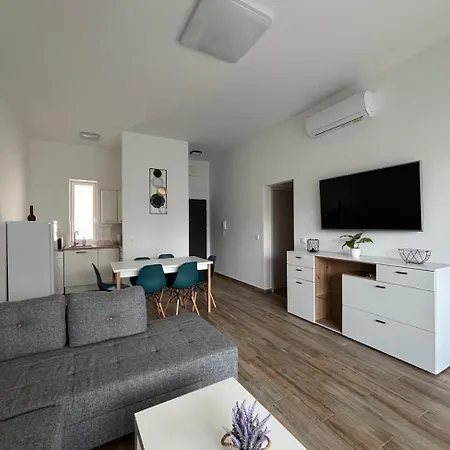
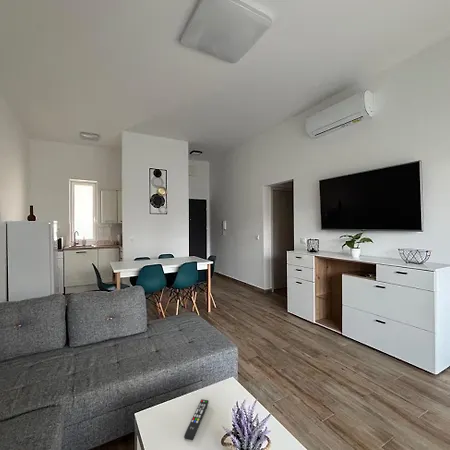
+ remote control (197, 417)
